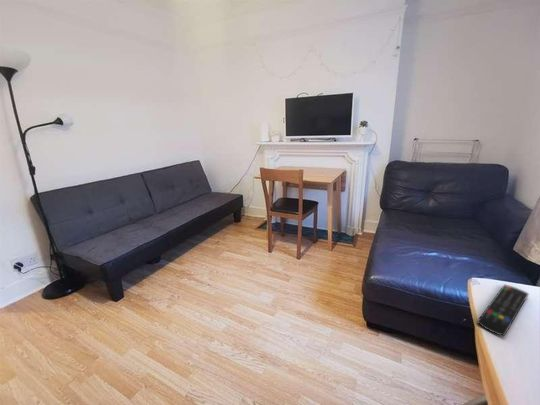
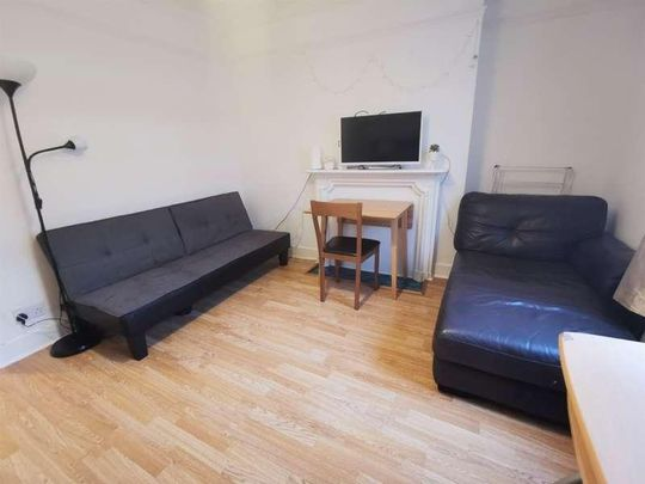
- remote control (504, 307)
